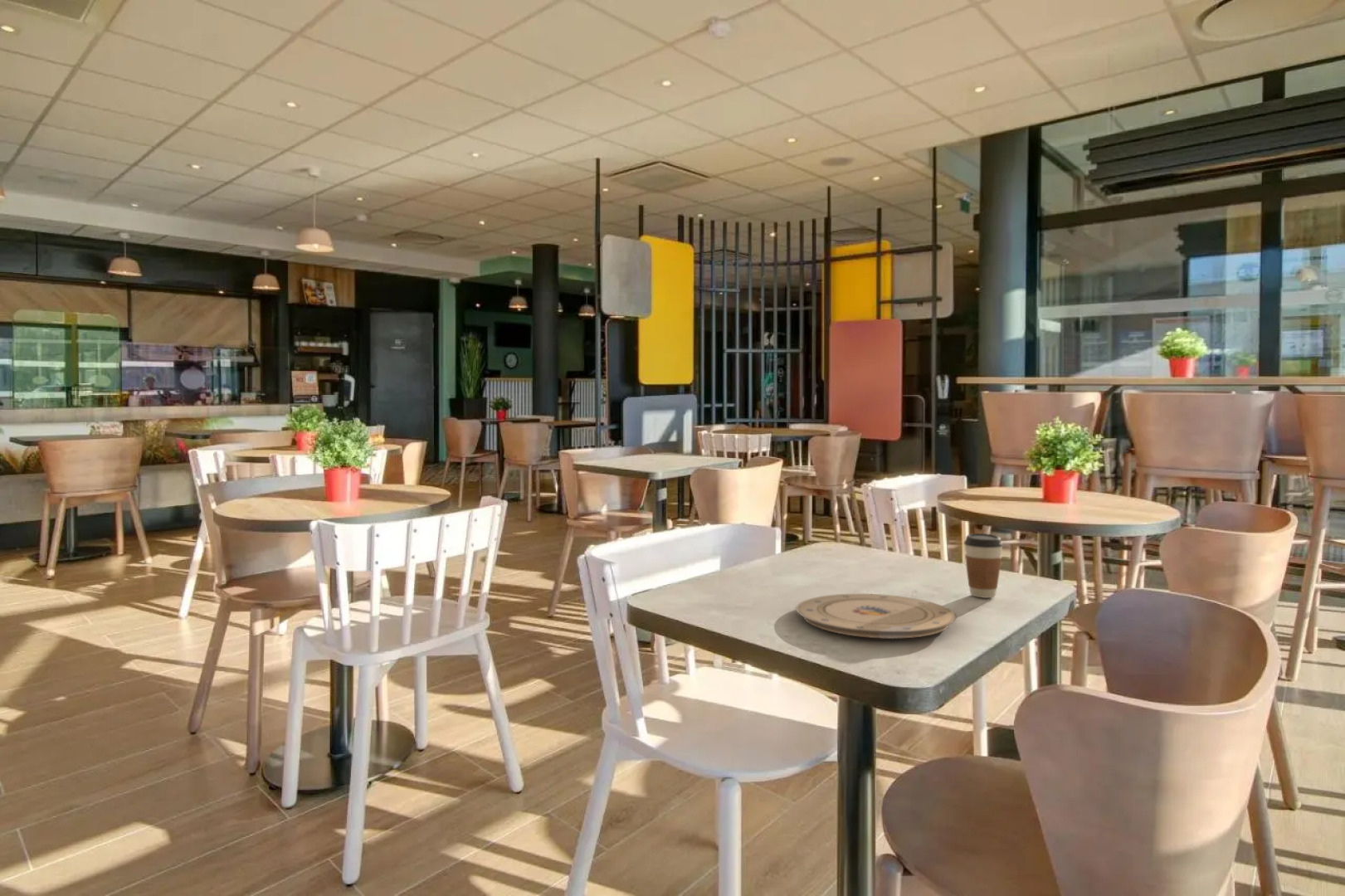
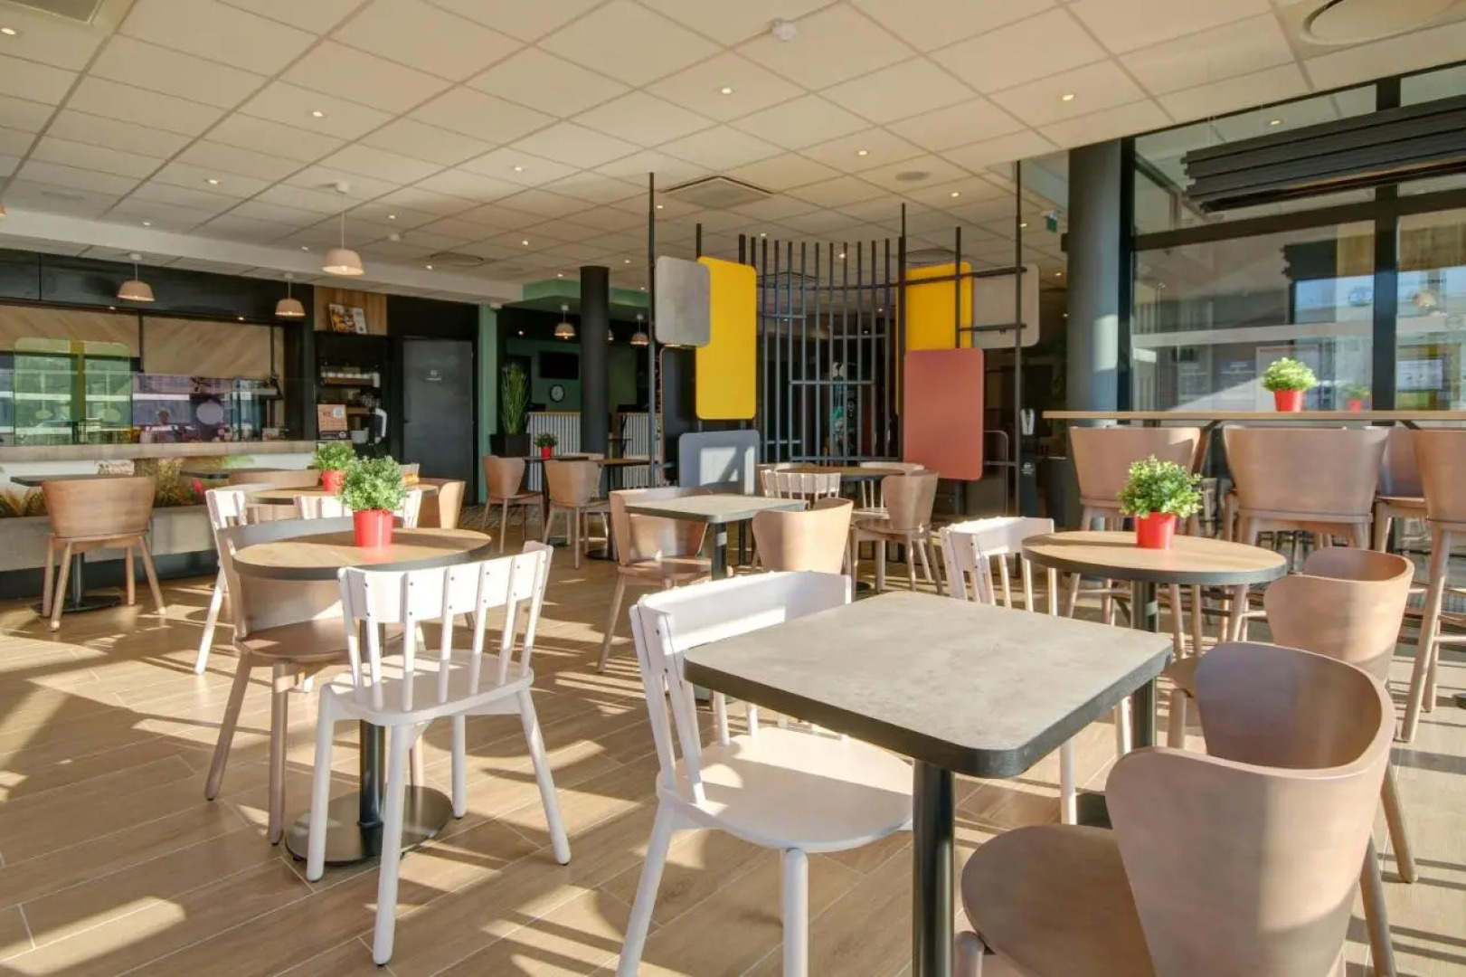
- plate (874, 614)
- coffee cup (982, 565)
